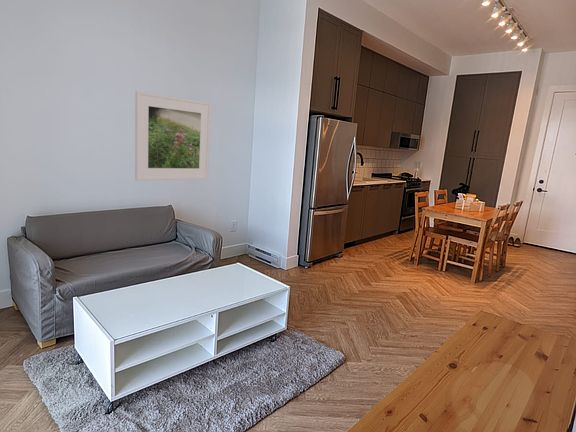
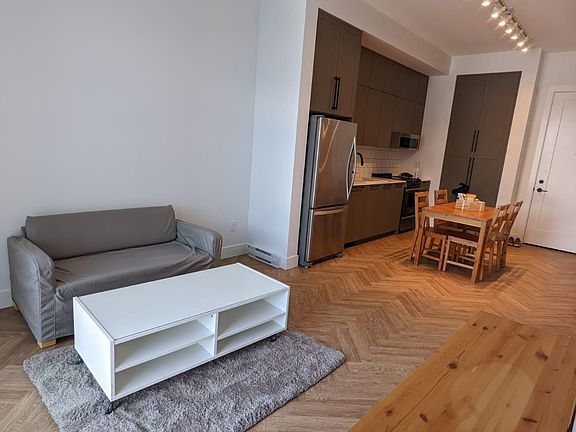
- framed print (175, 139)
